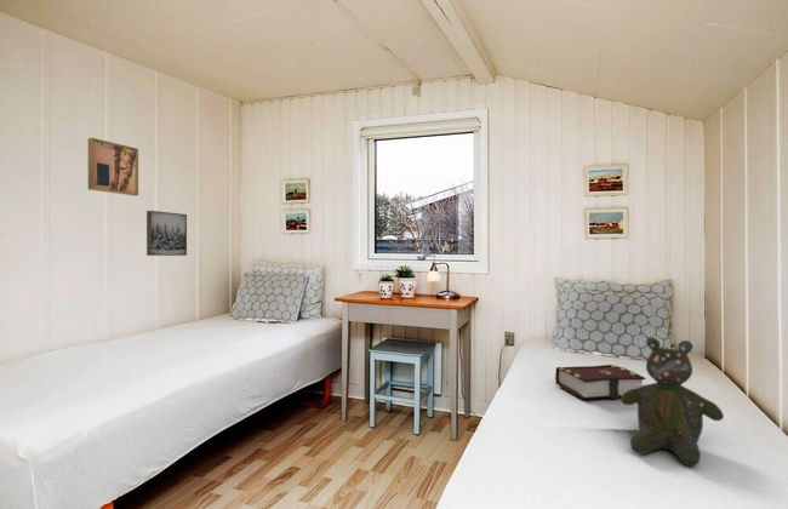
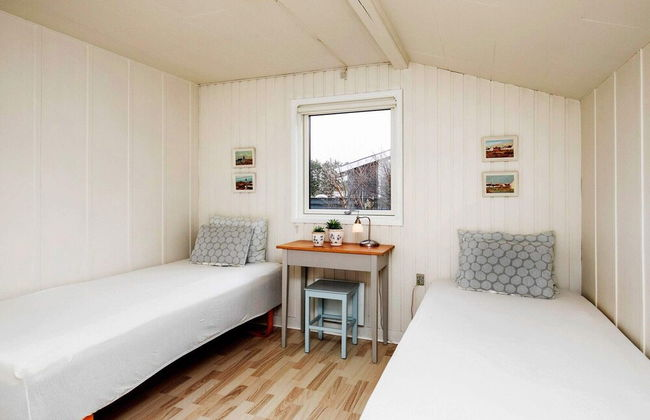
- teddy bear (667, 395)
- book (598, 379)
- wall art (114, 167)
- wall art (167, 234)
